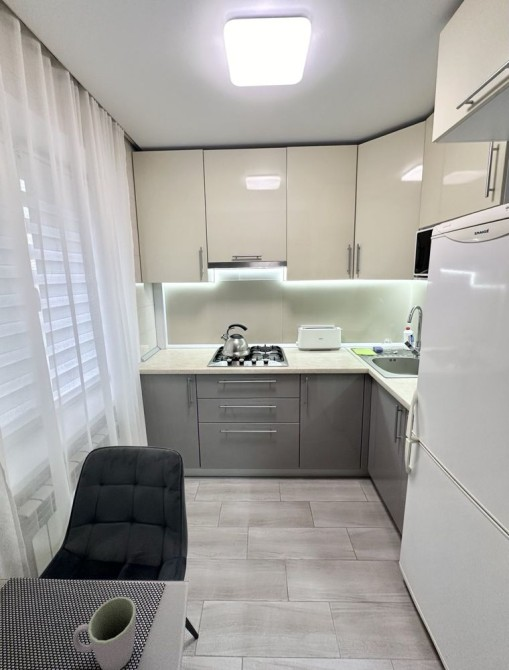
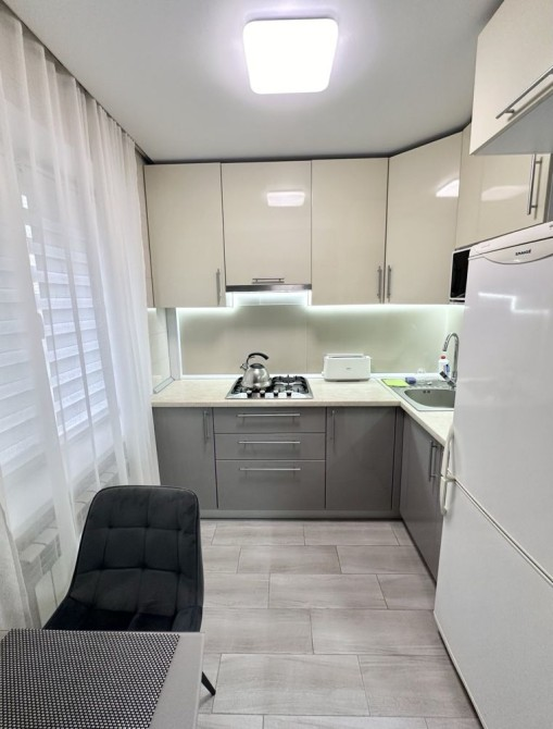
- mug (106, 637)
